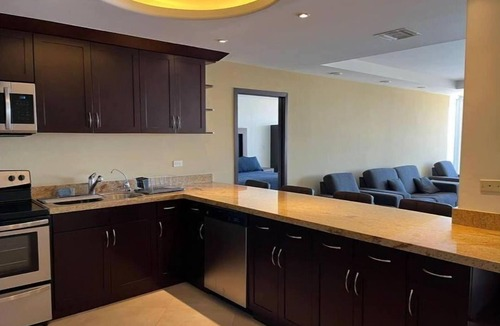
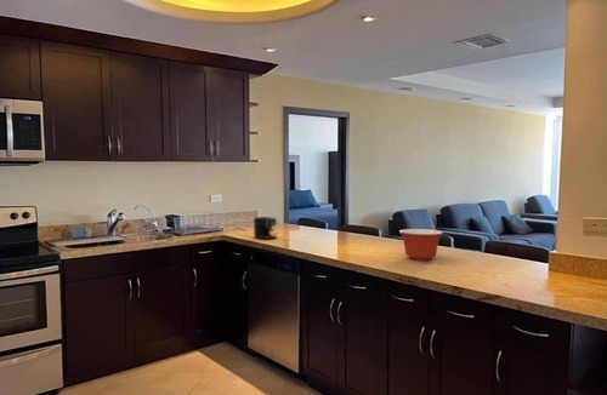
+ mixing bowl (420, 245)
+ coffee maker (272, 225)
